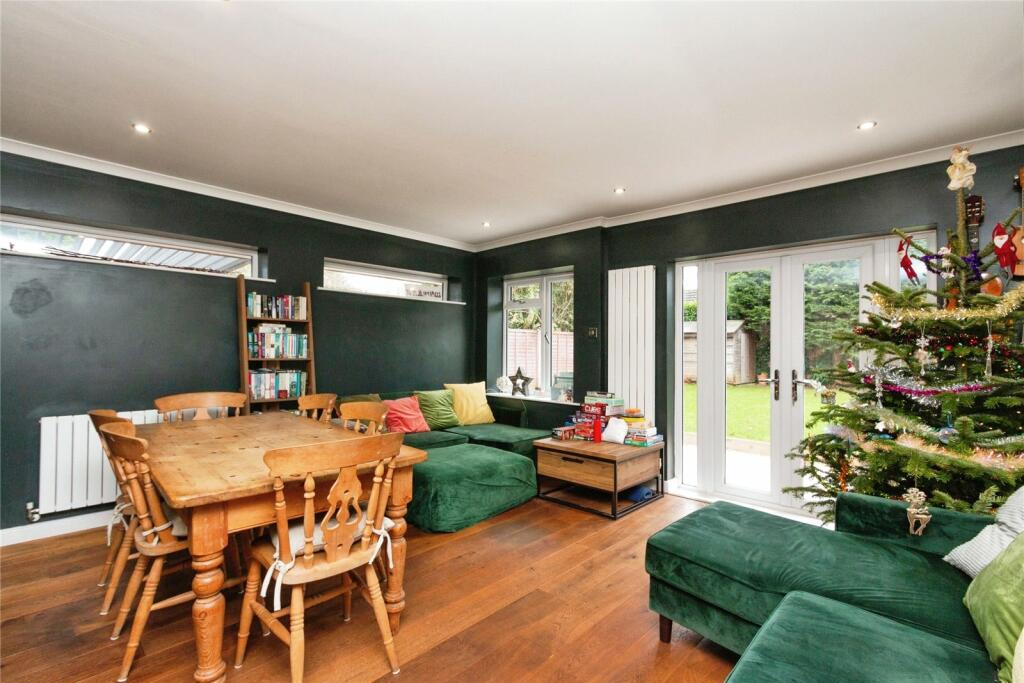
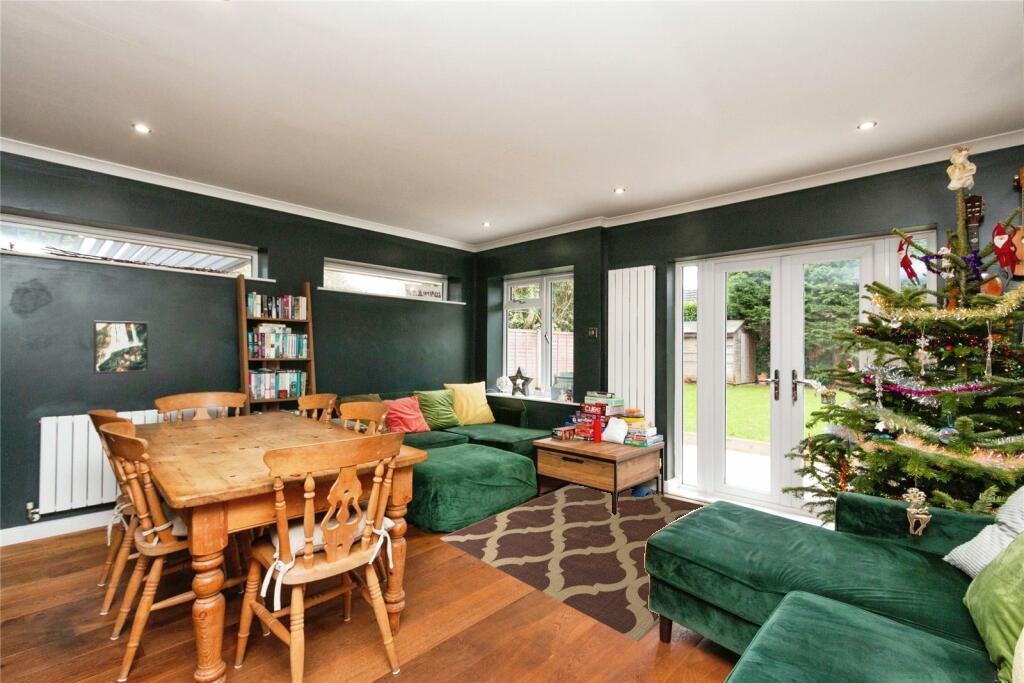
+ rug (588, 537)
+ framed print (122, 347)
